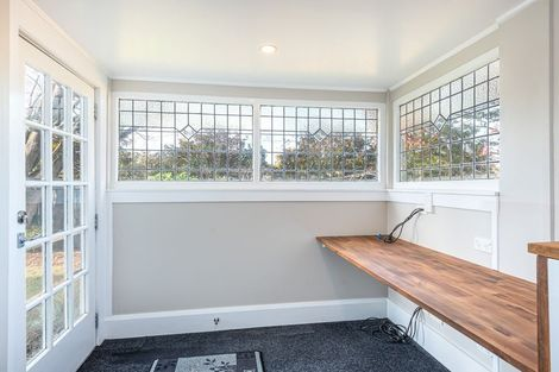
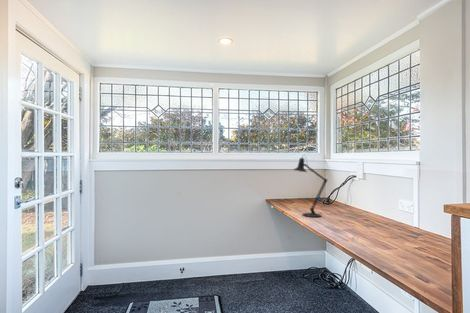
+ desk lamp (319, 190)
